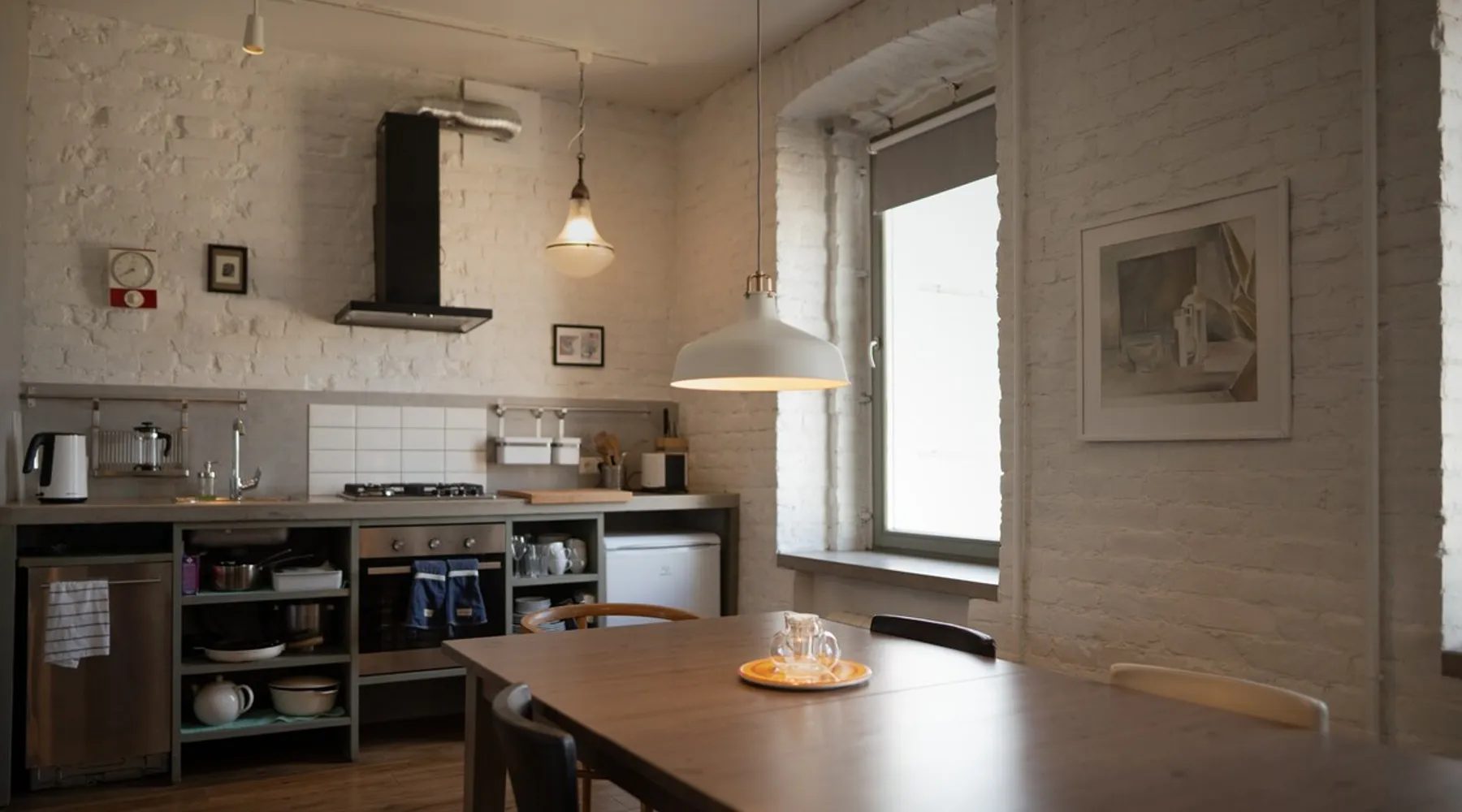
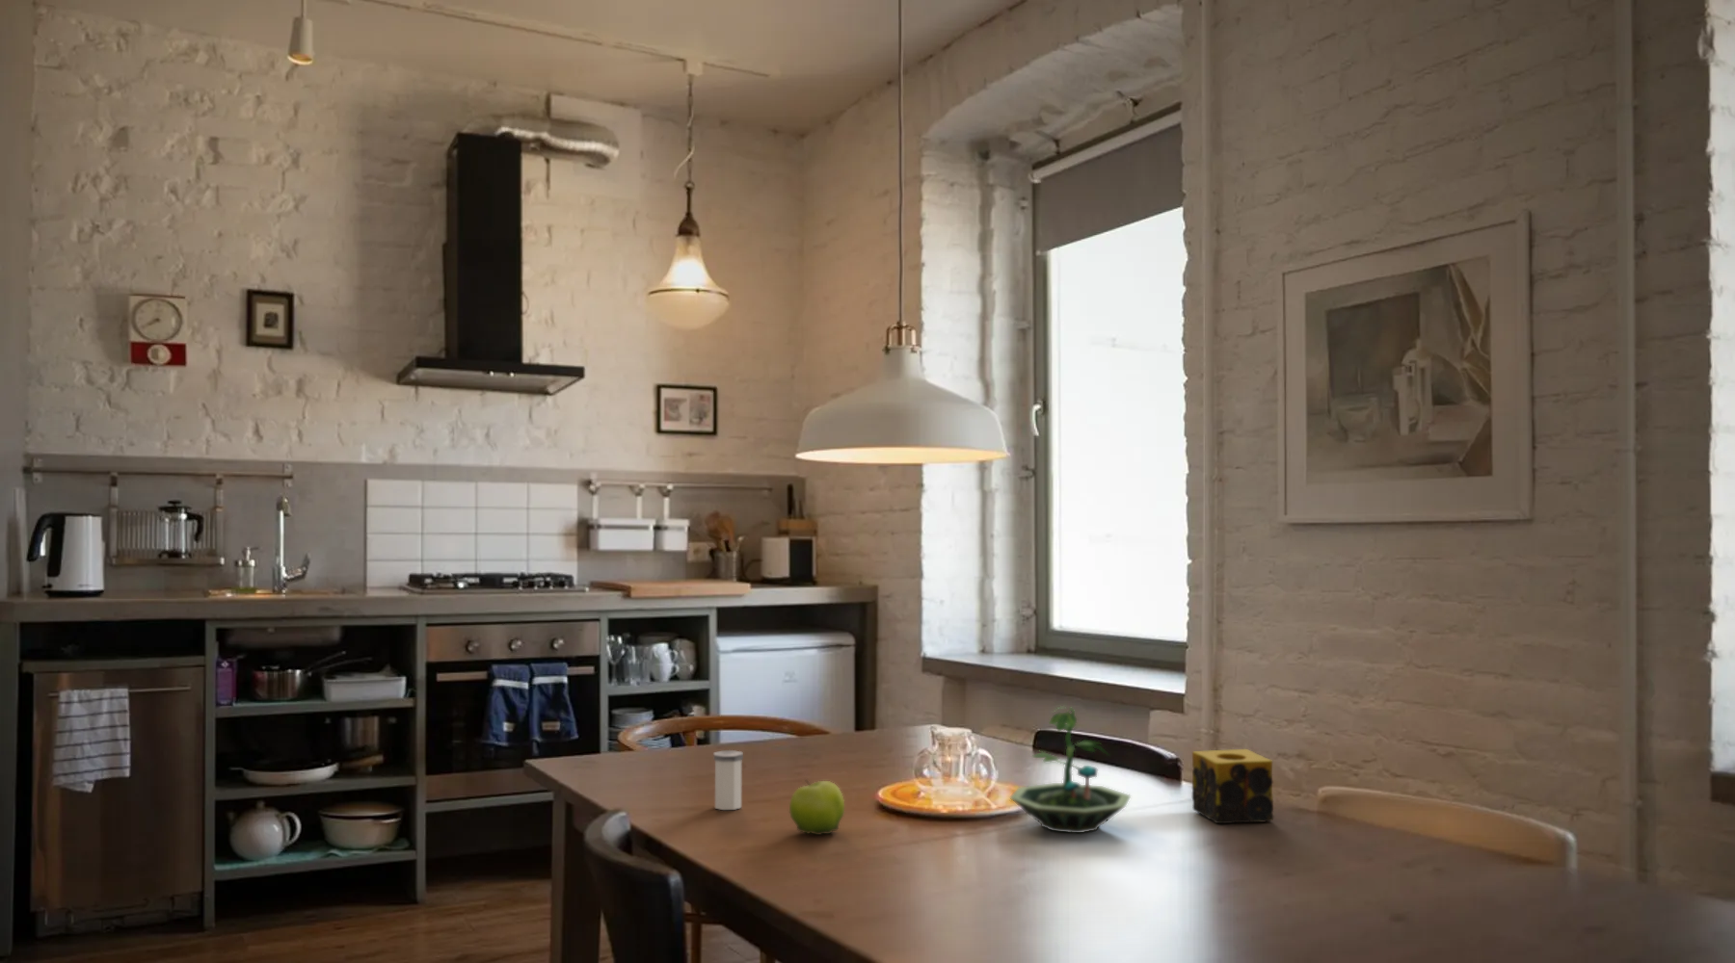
+ salt shaker (727, 780)
+ candle (1232, 785)
+ terrarium (1070, 731)
+ fruit (816, 806)
